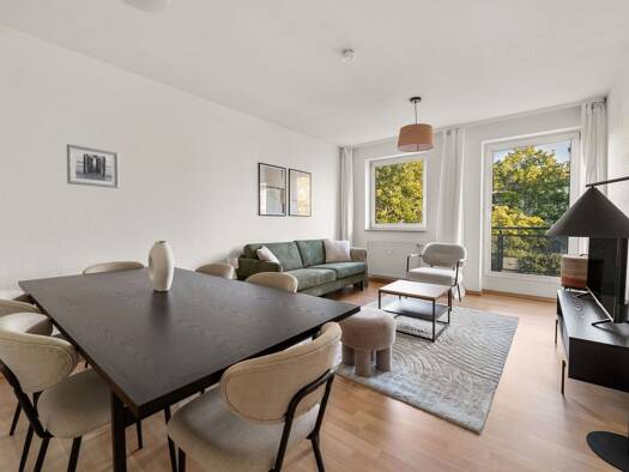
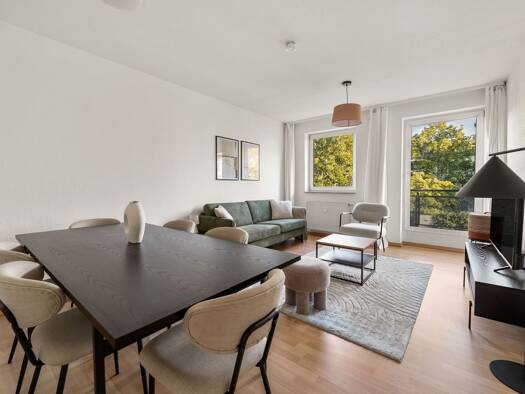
- wall art (93, 167)
